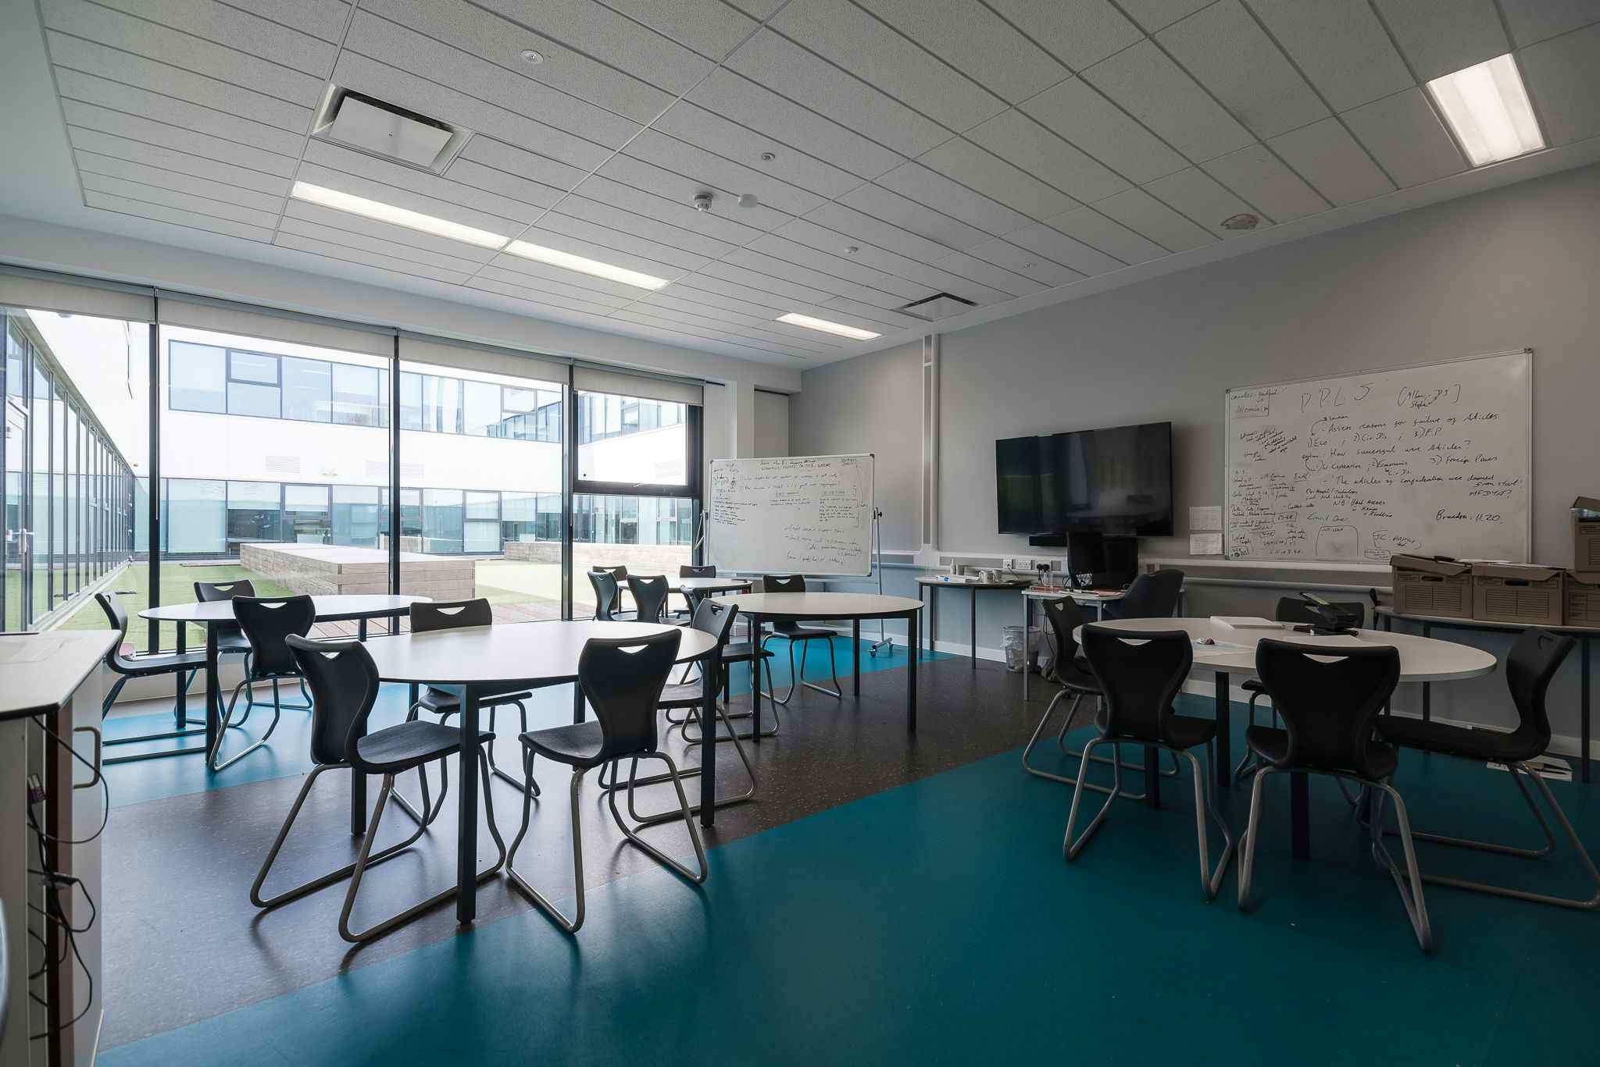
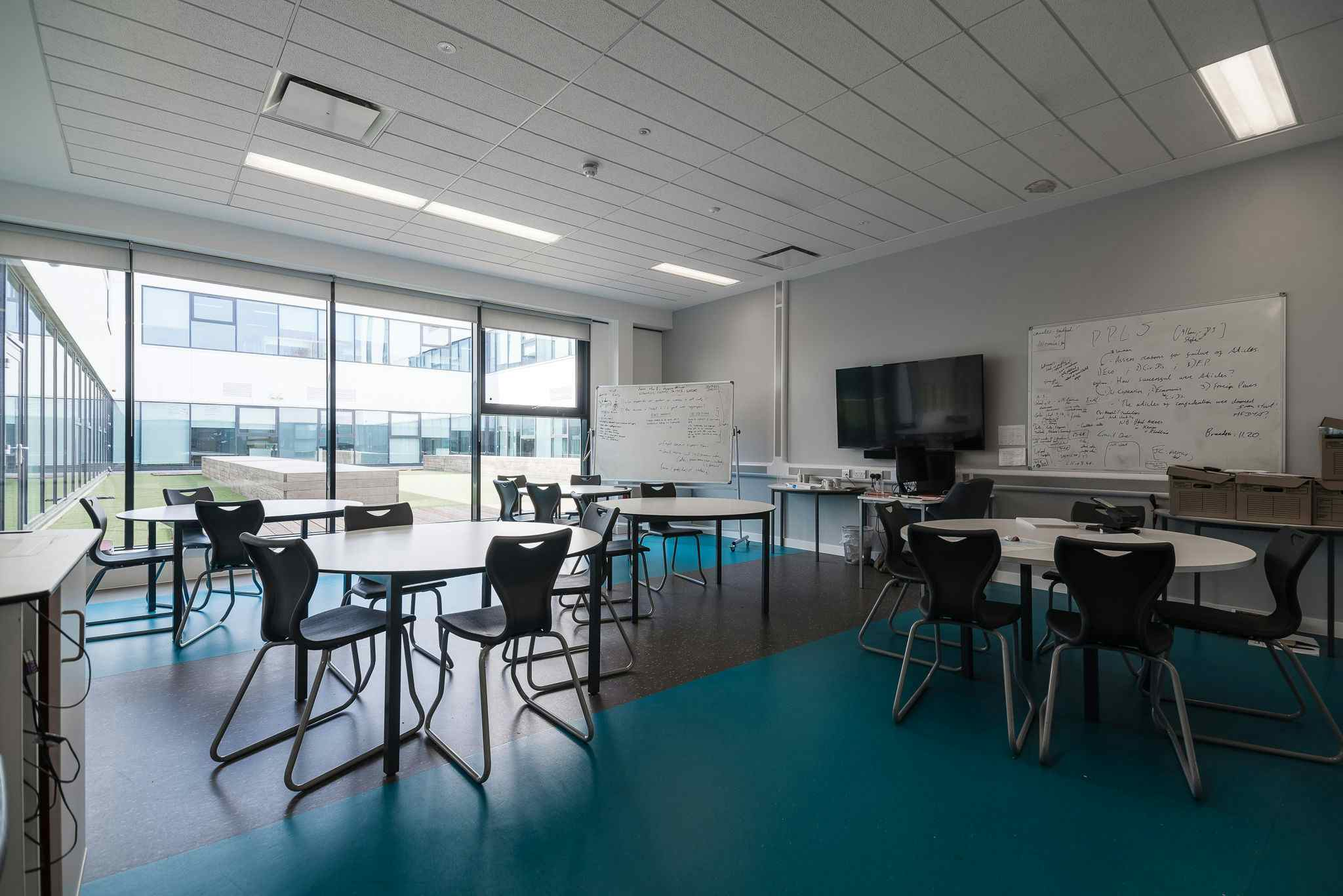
- smoke detector (748, 199)
